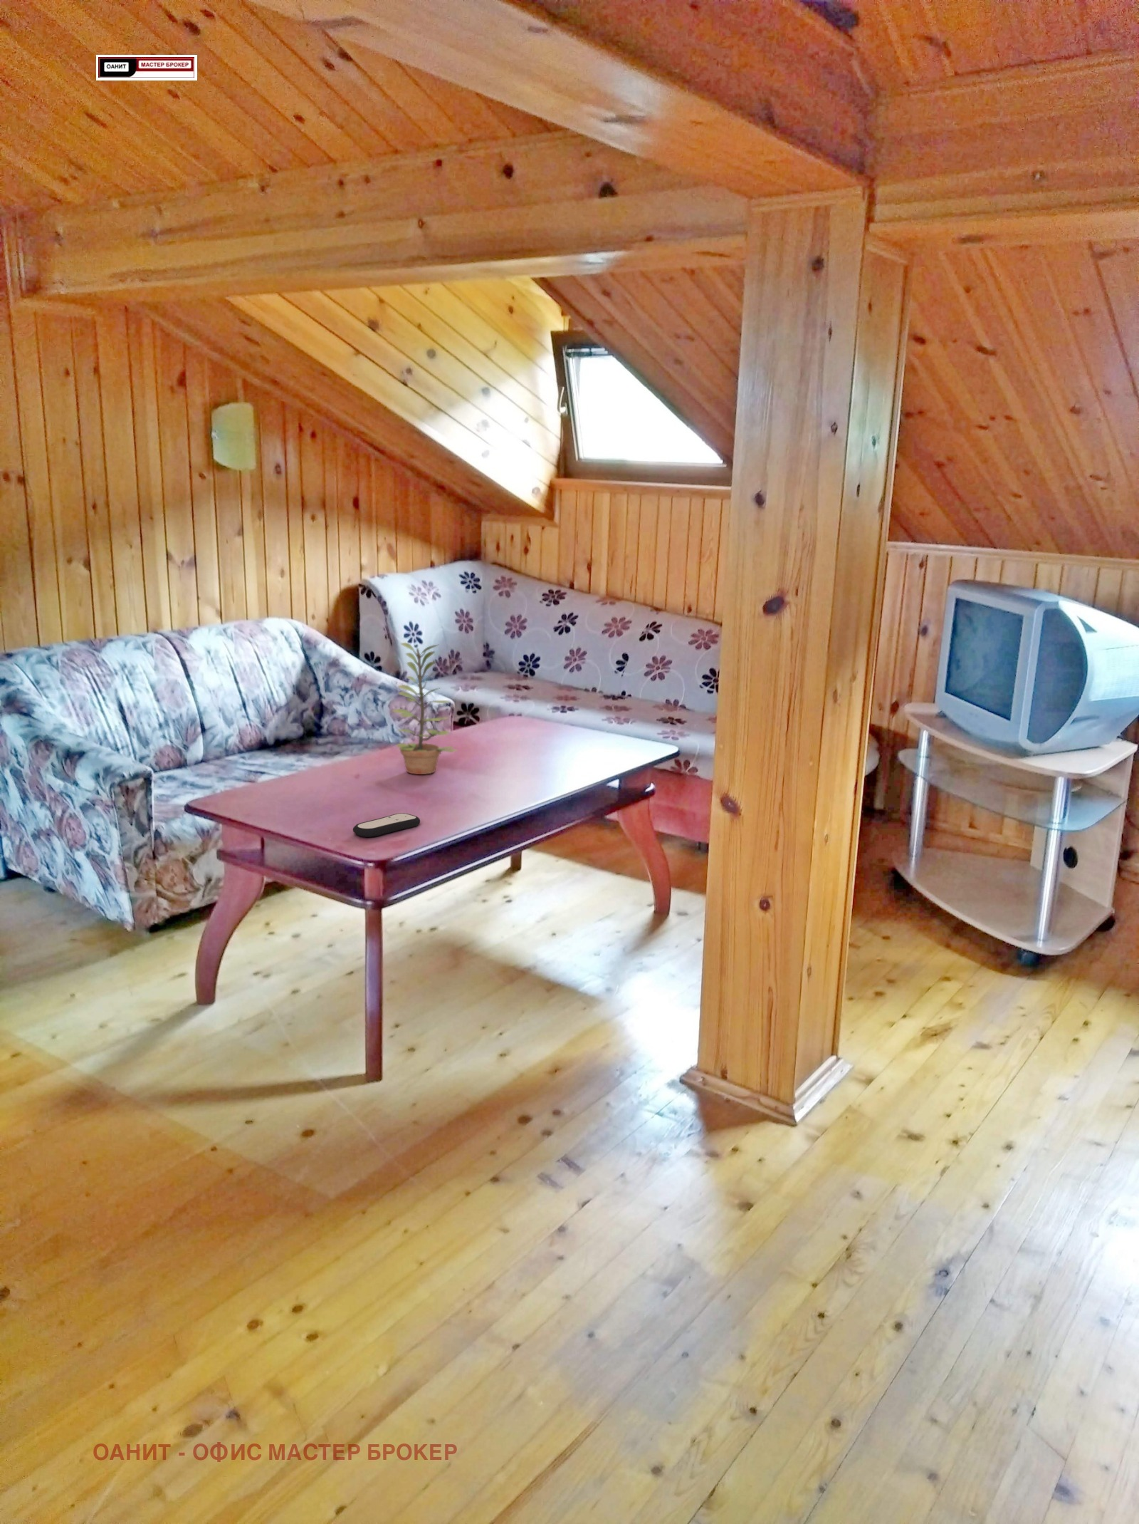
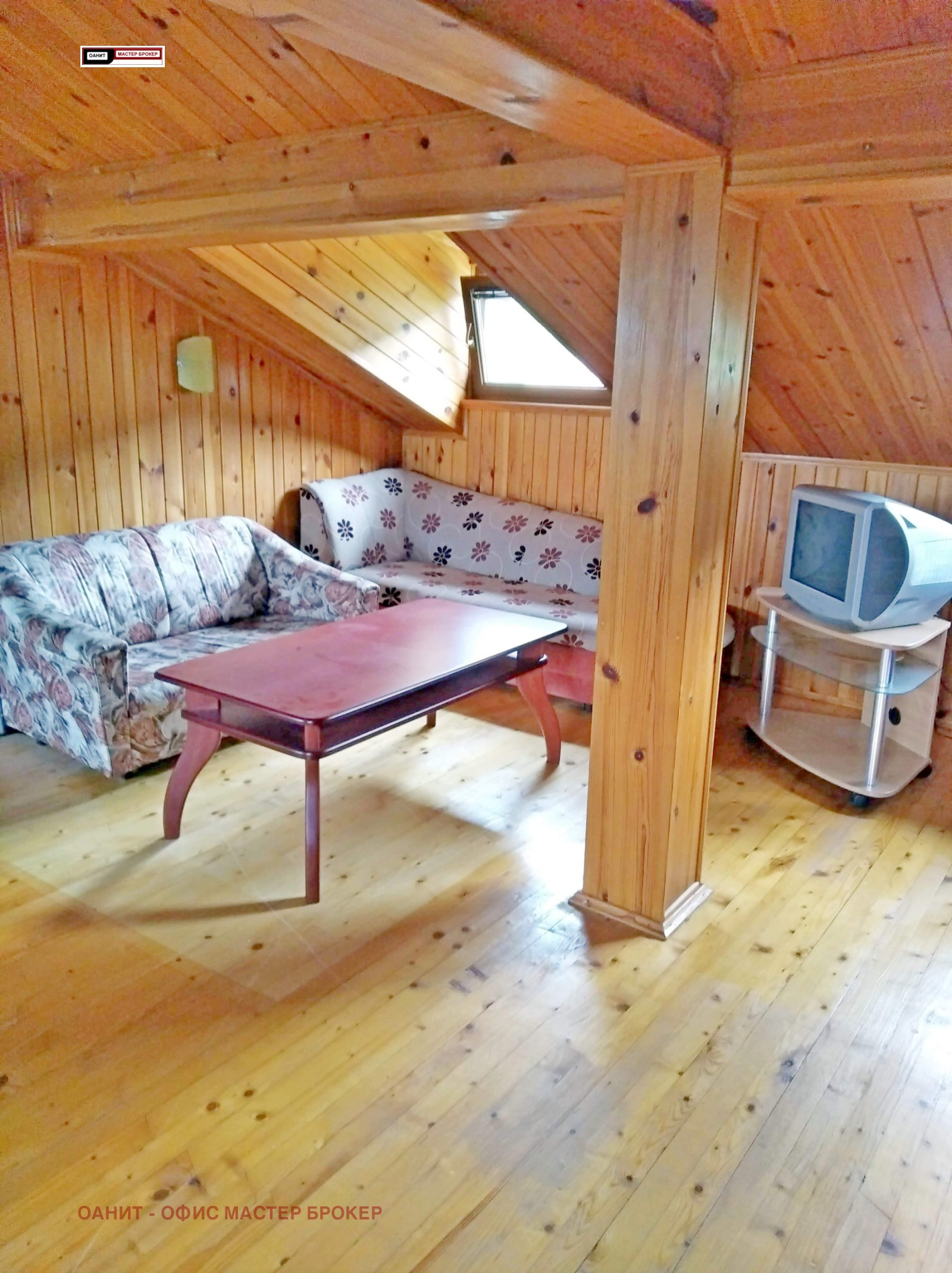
- remote control (385, 825)
- plant (425, 709)
